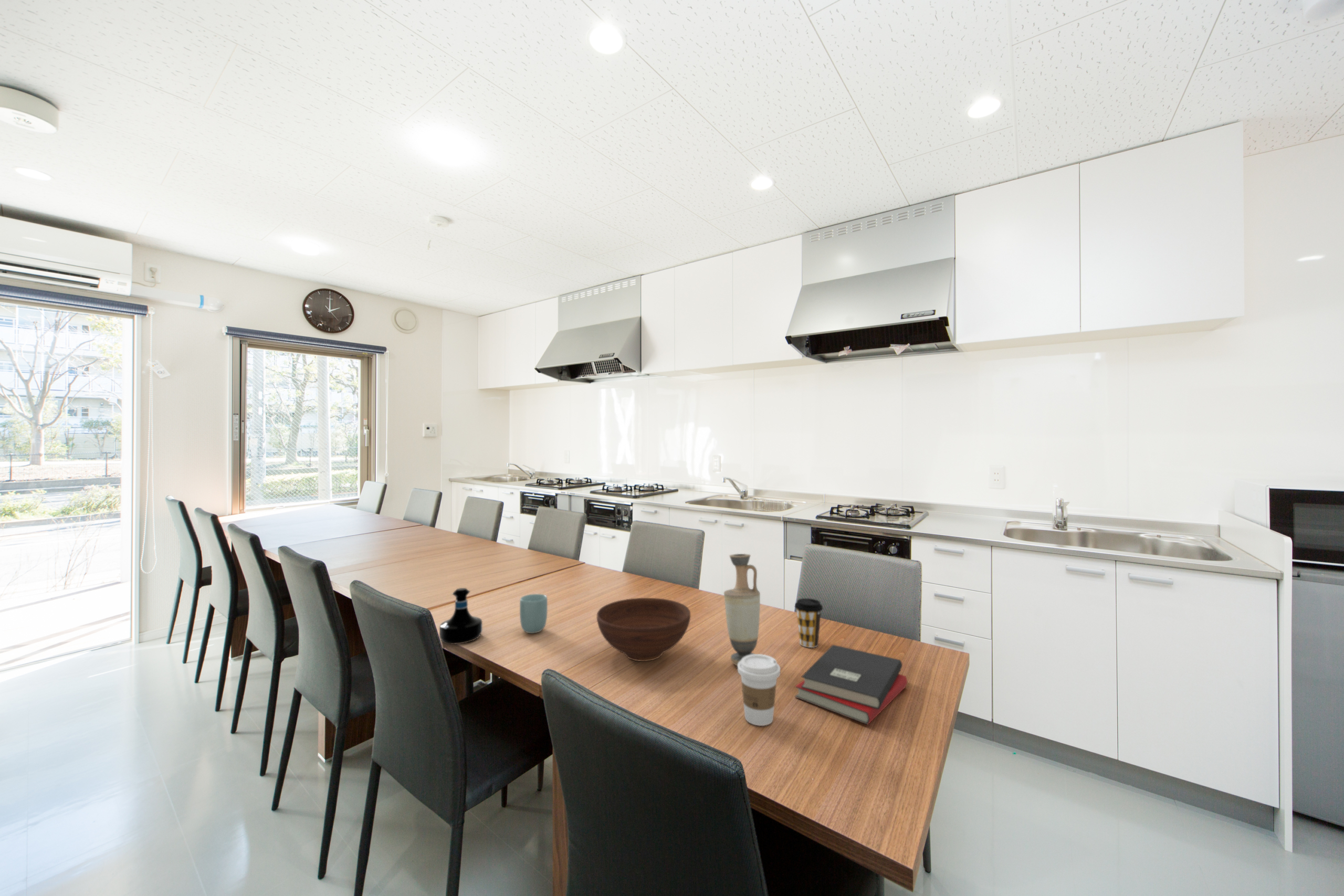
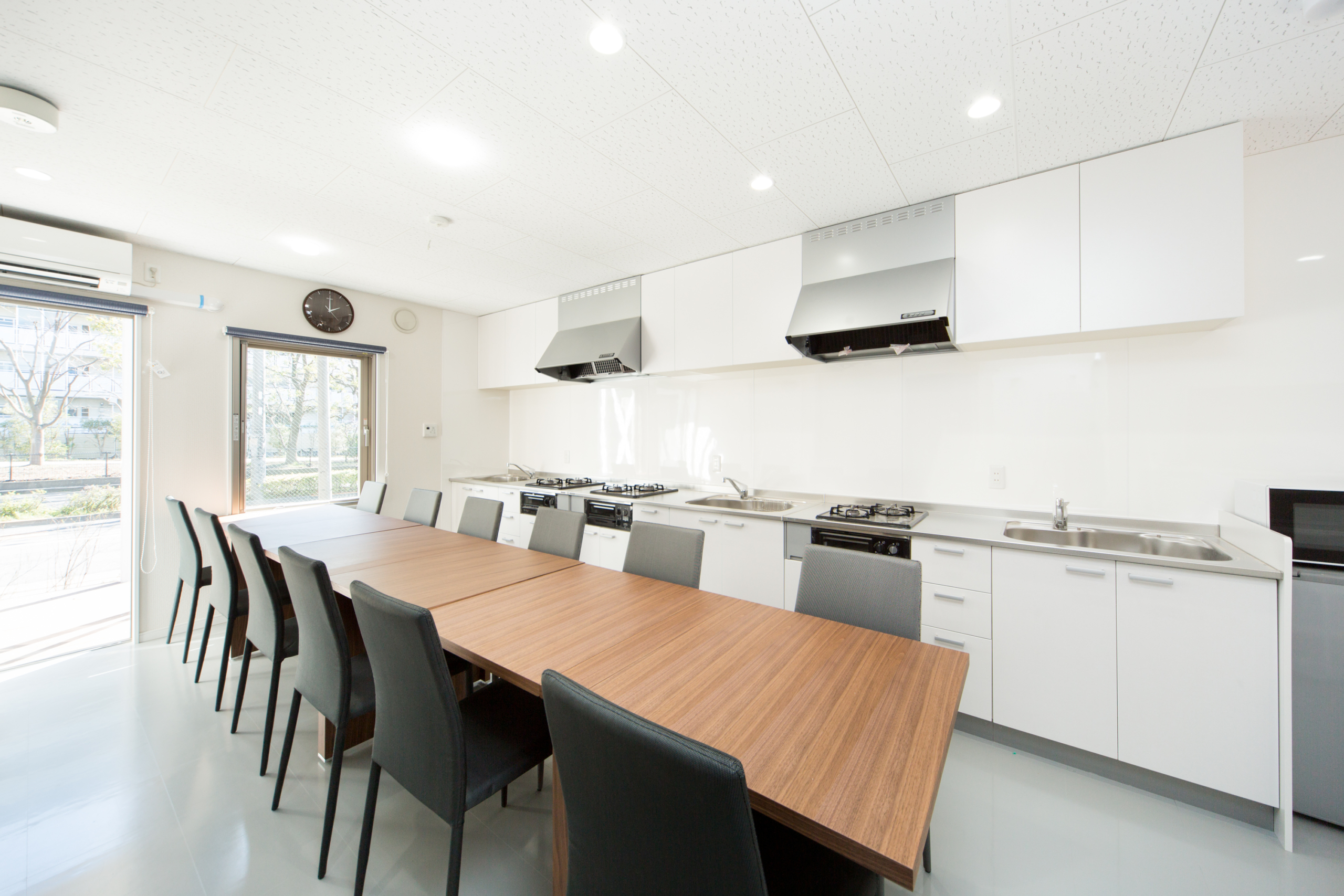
- vase (742, 608)
- tequila bottle (461, 613)
- coffee cup (759, 689)
- hardback book (853, 679)
- coffee cup (808, 623)
- bowl (644, 633)
- cup (533, 614)
